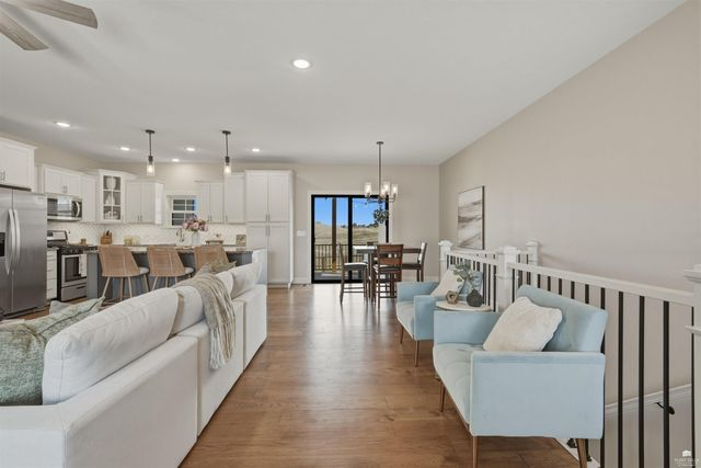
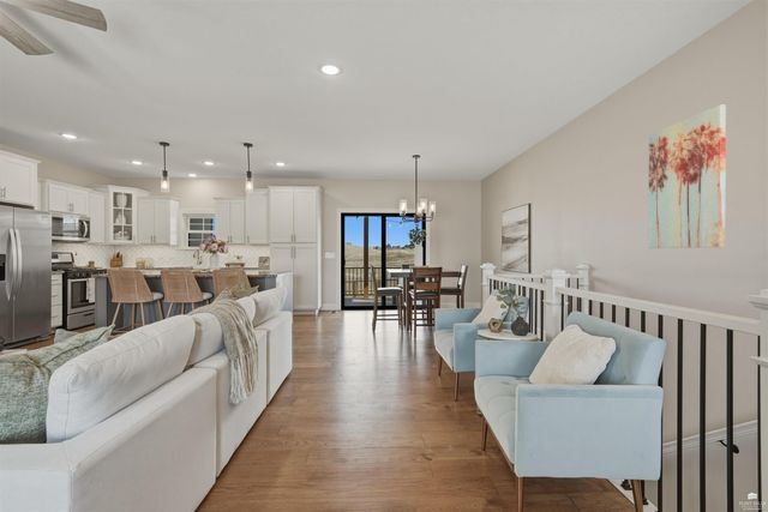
+ wall art (682, 185)
